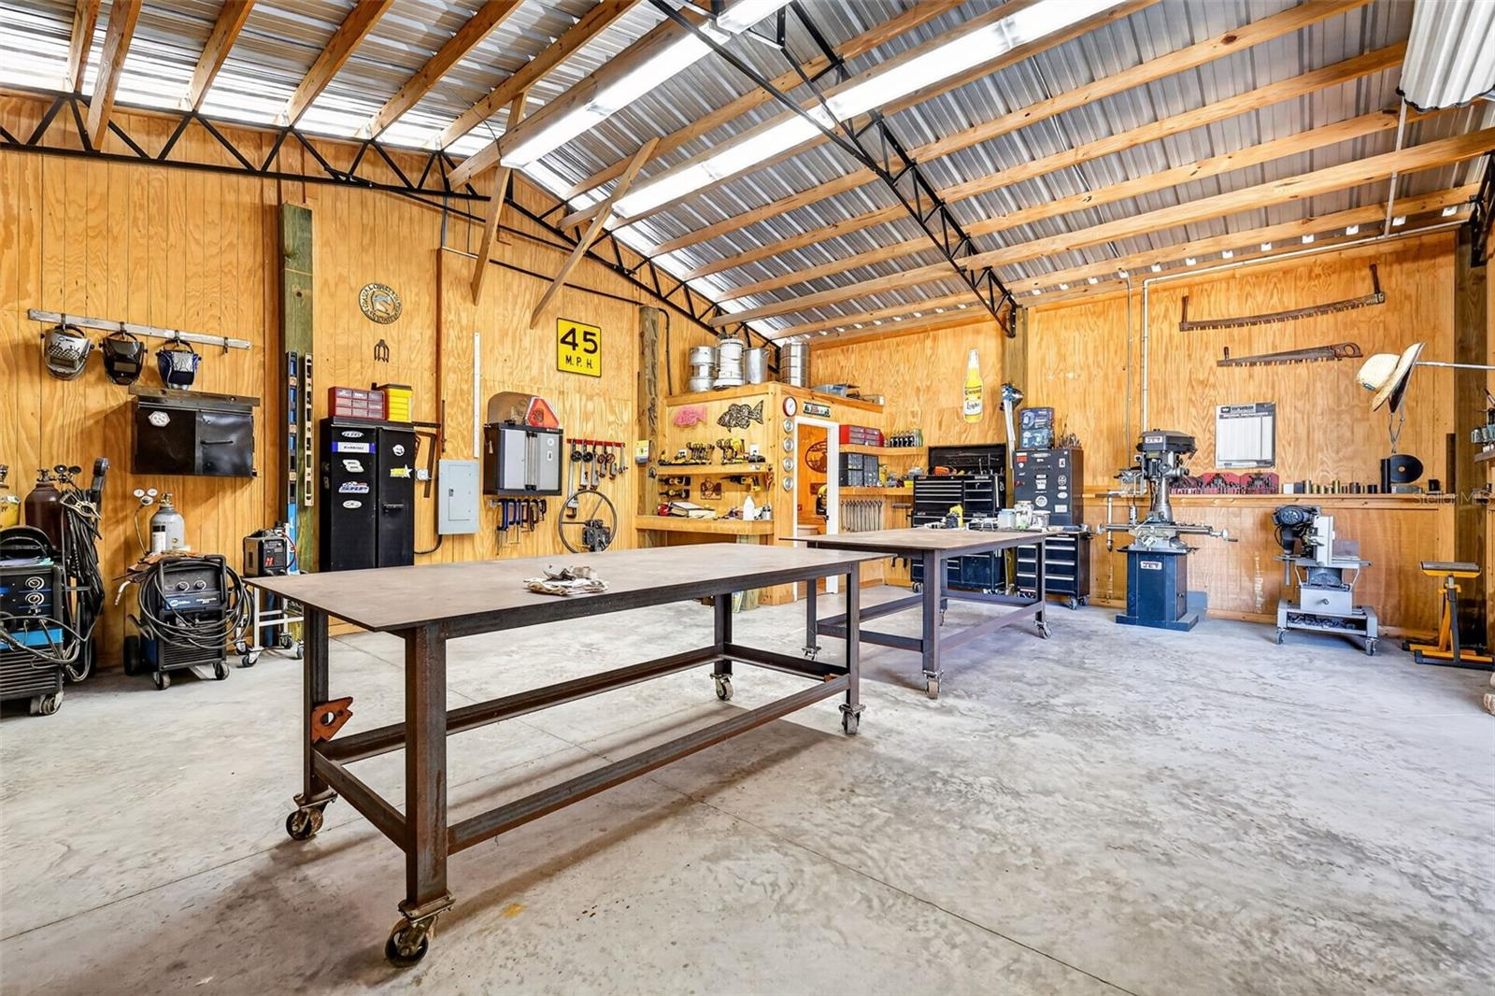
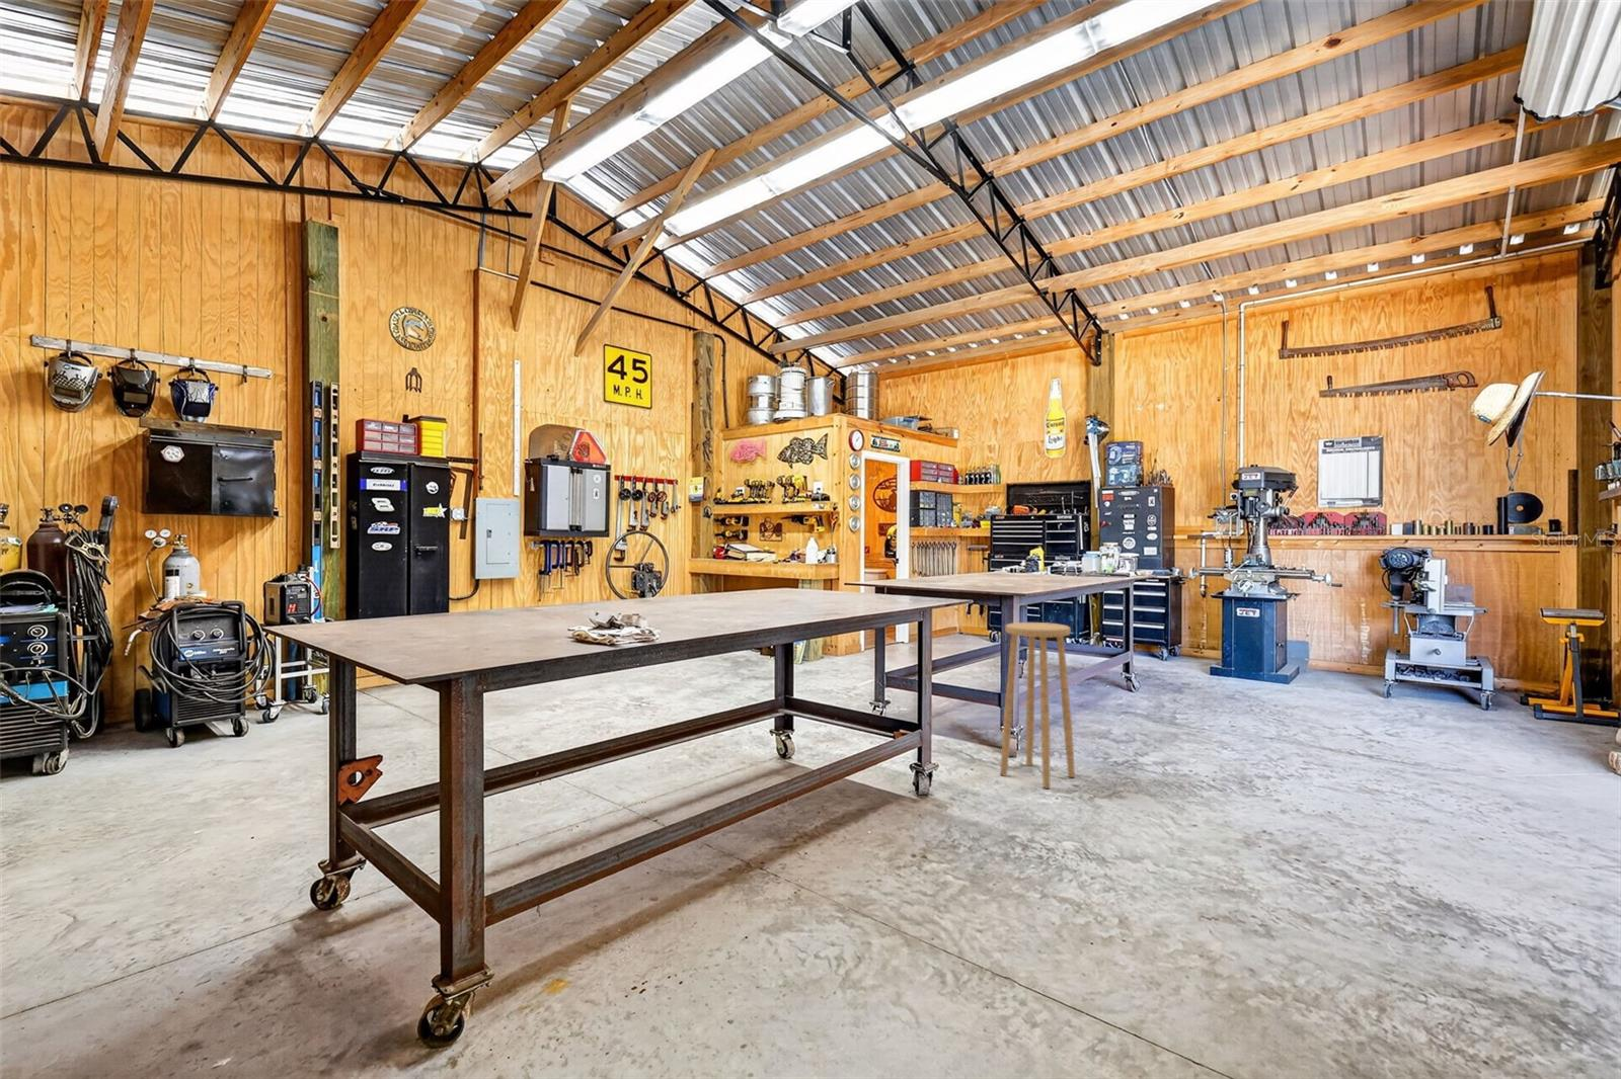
+ stool (1040, 701)
